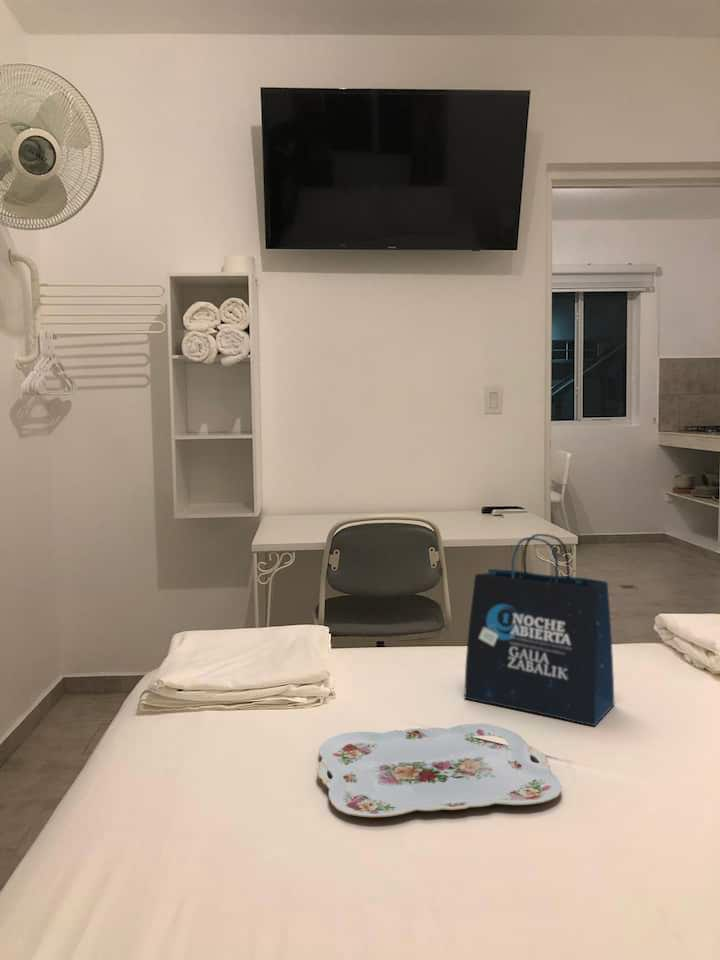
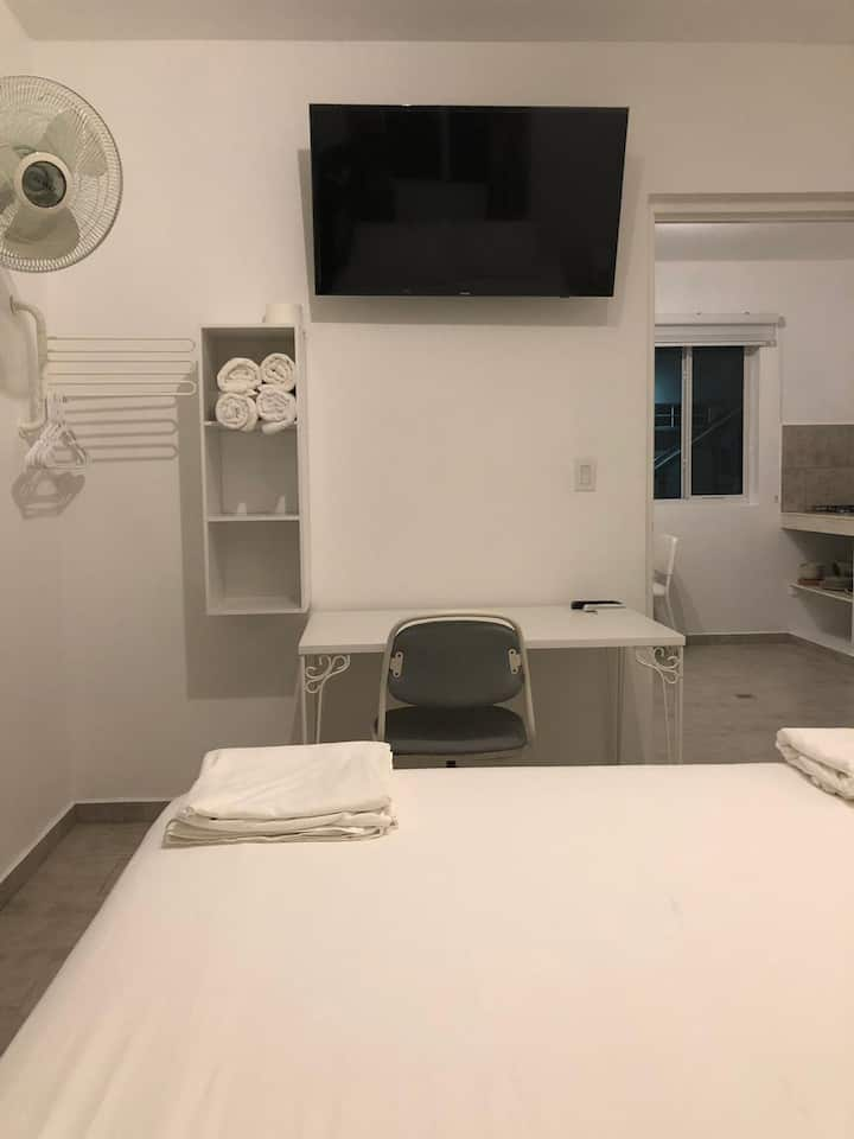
- tote bag (539, 619)
- serving tray (433, 768)
